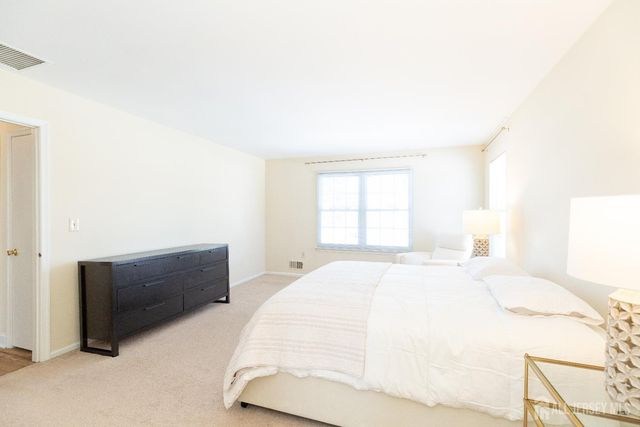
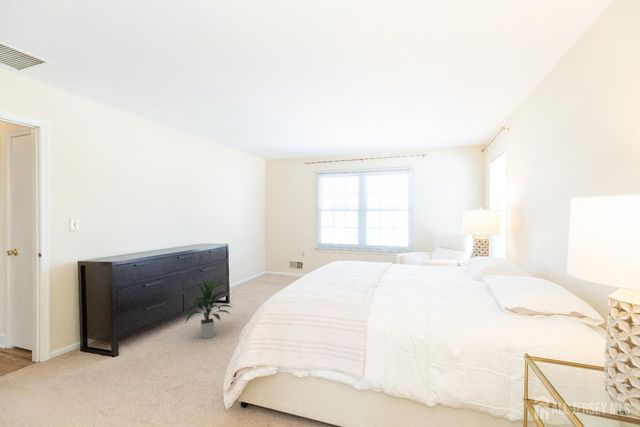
+ indoor plant (208, 306)
